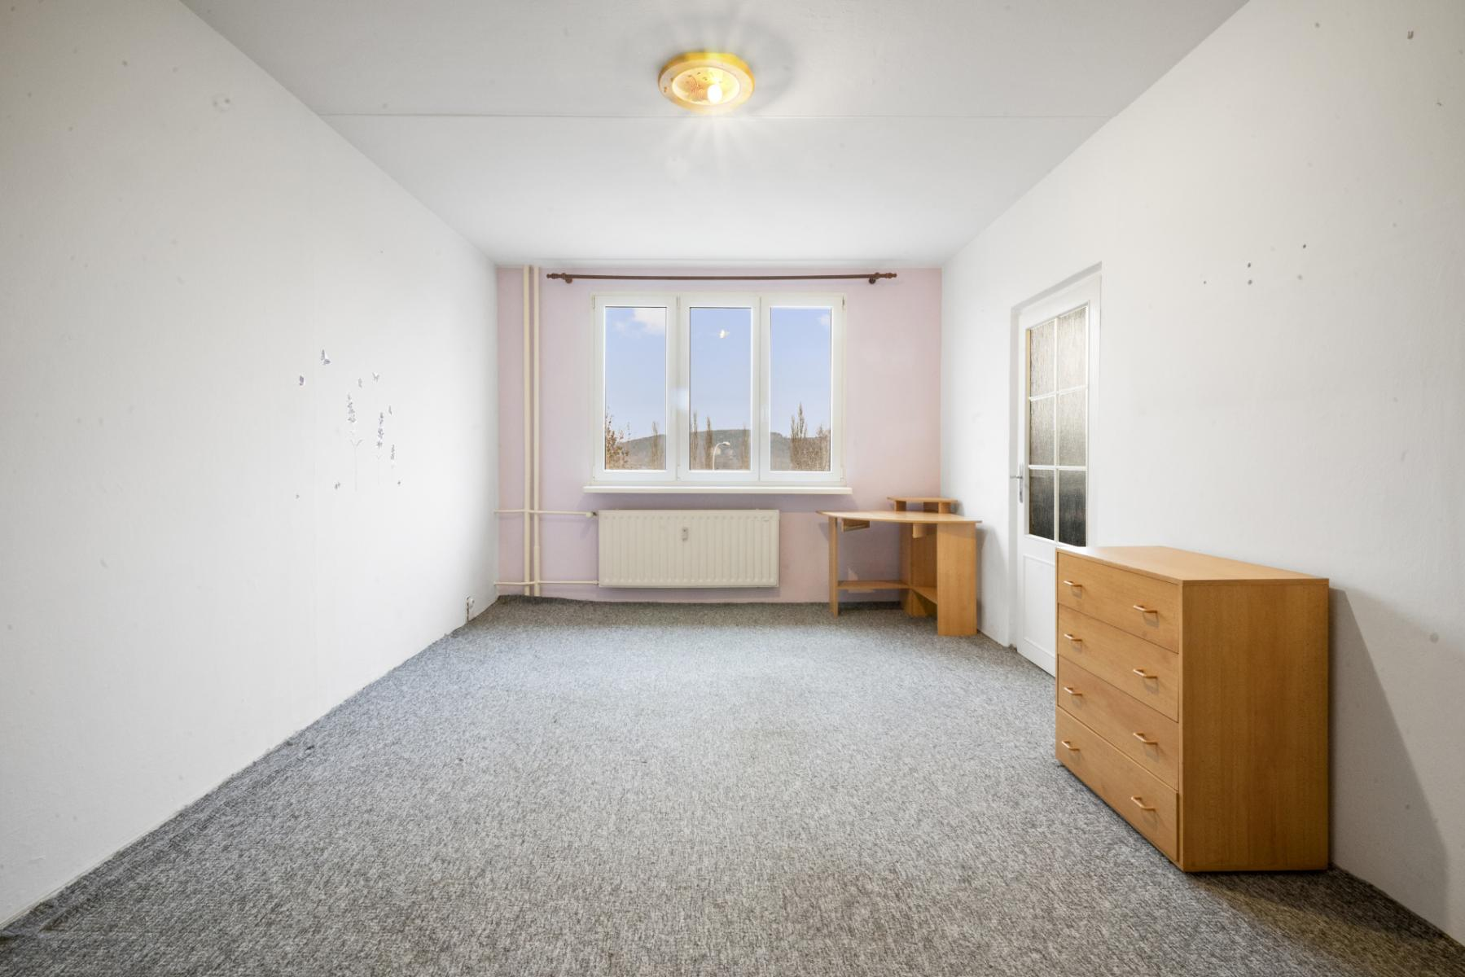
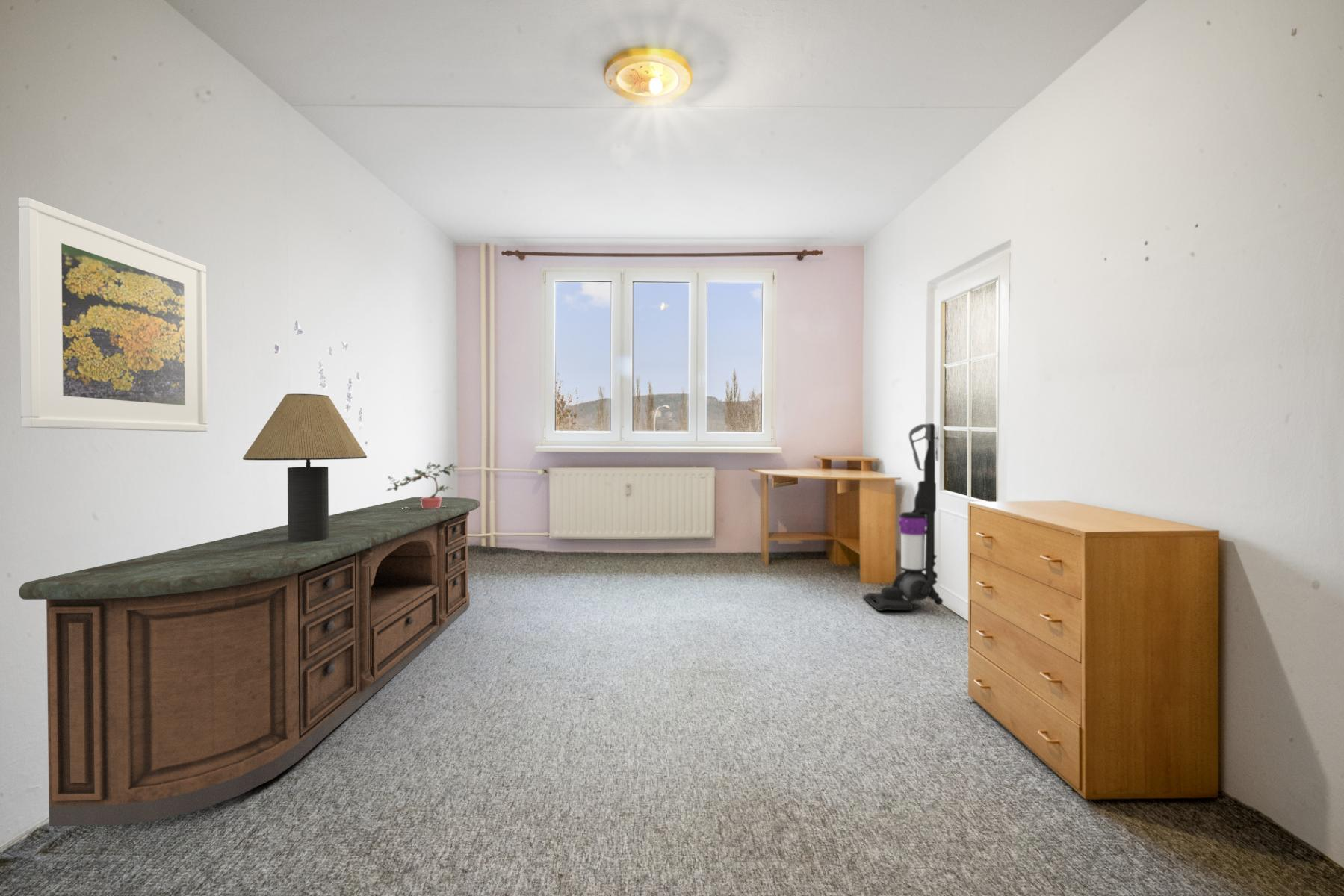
+ sideboard (363, 592)
+ table lamp (308, 467)
+ potted plant (420, 479)
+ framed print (128, 333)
+ vacuum cleaner (906, 514)
